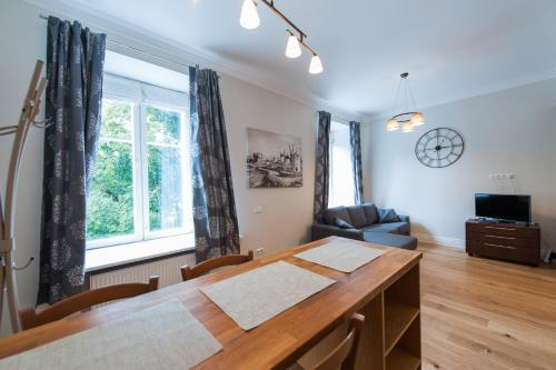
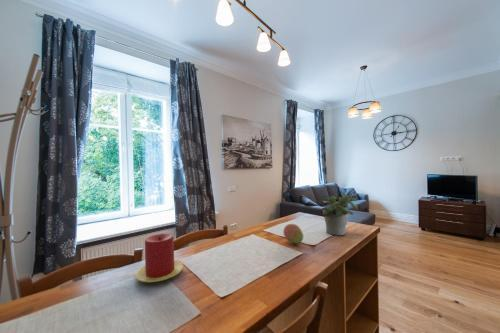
+ potted plant (340, 213)
+ fruit (293, 233)
+ candle (159, 255)
